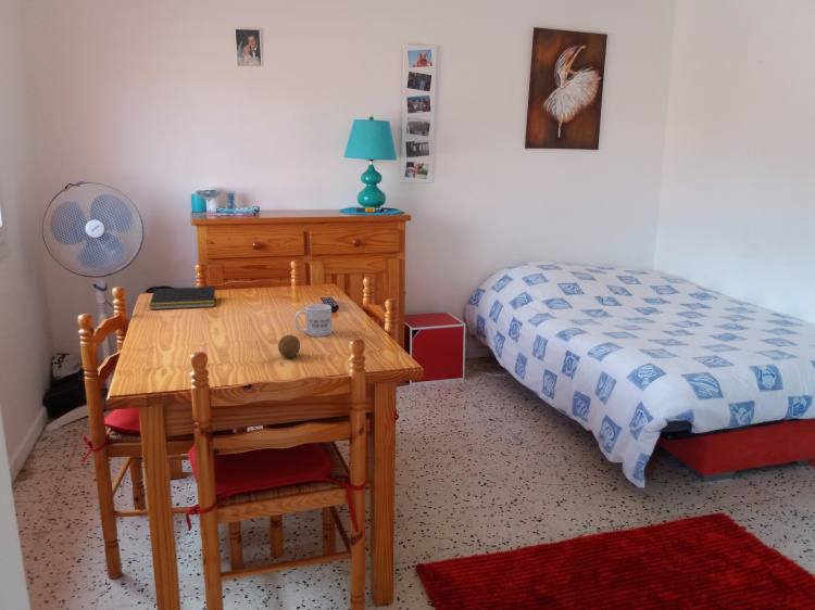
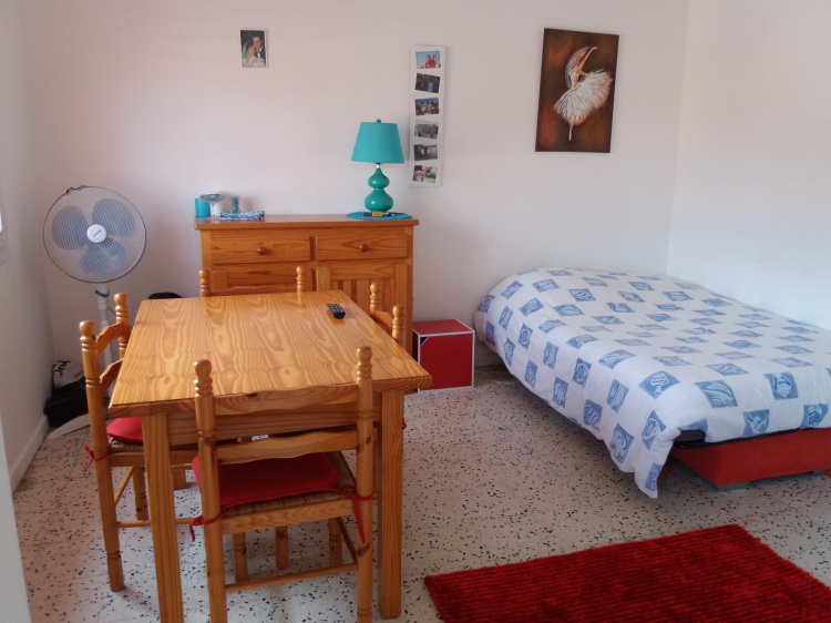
- notepad (184, 297)
- fruit (289, 346)
- mug (313, 320)
